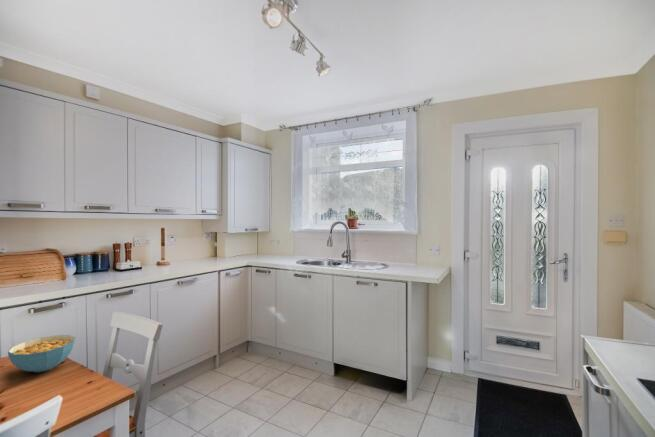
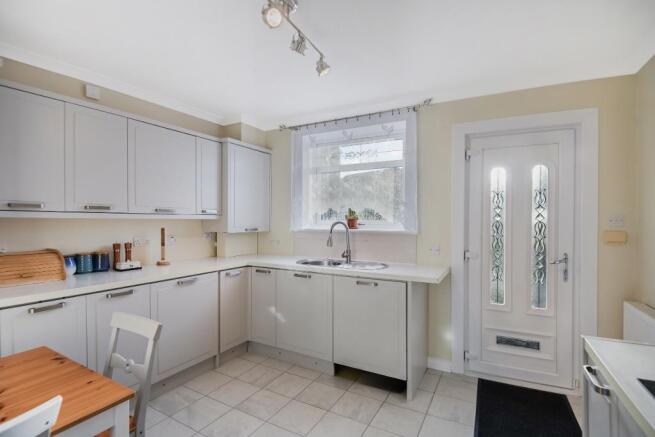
- cereal bowl (43, 356)
